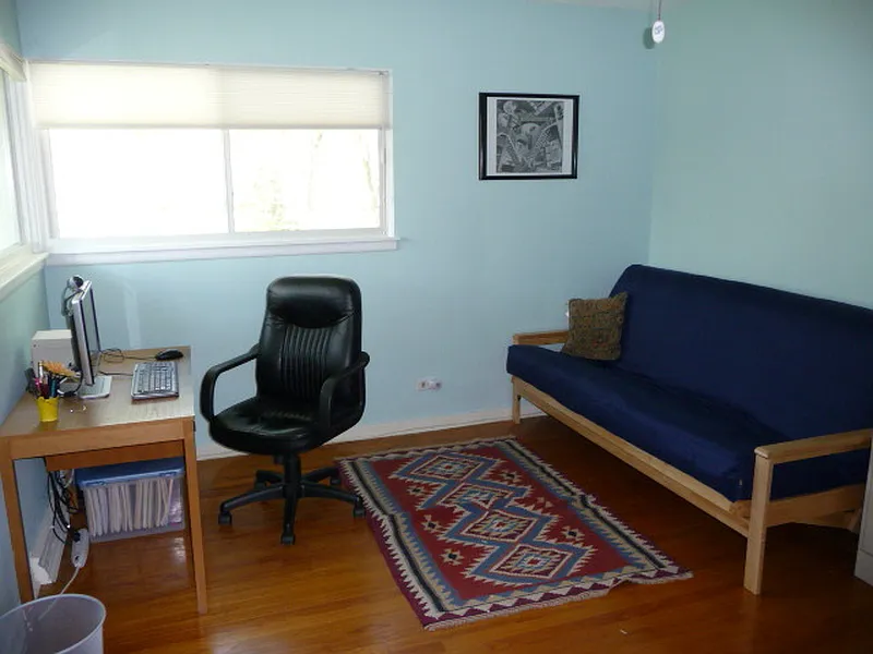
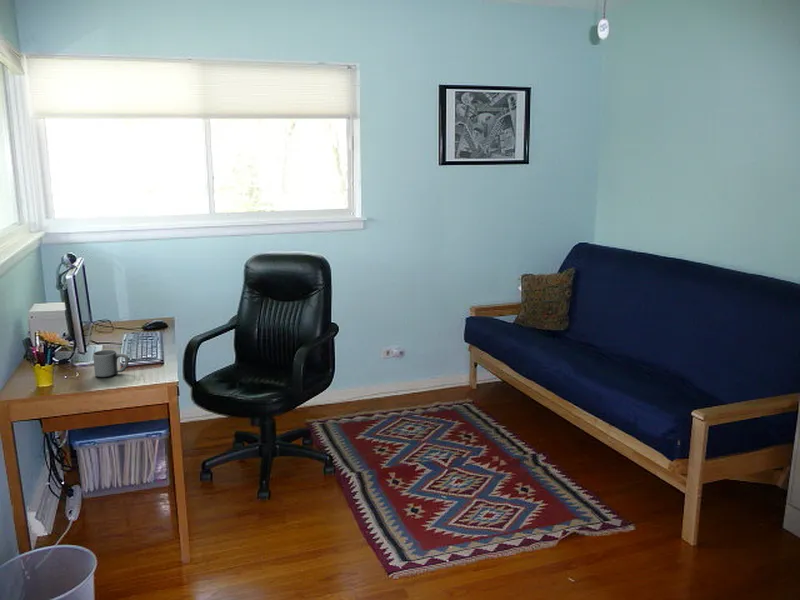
+ mug (111, 363)
